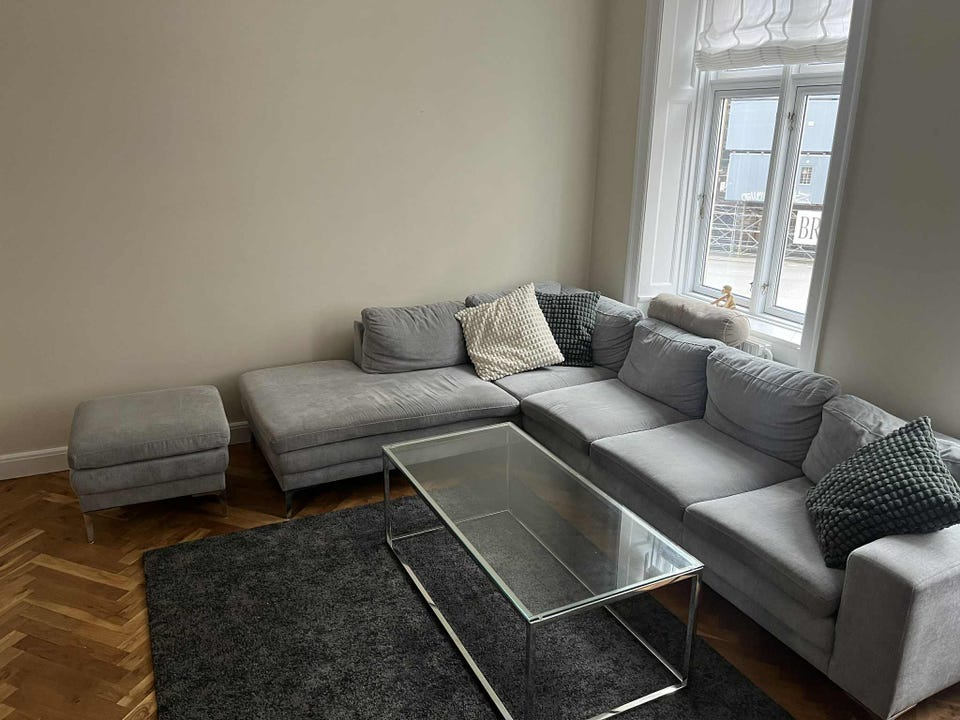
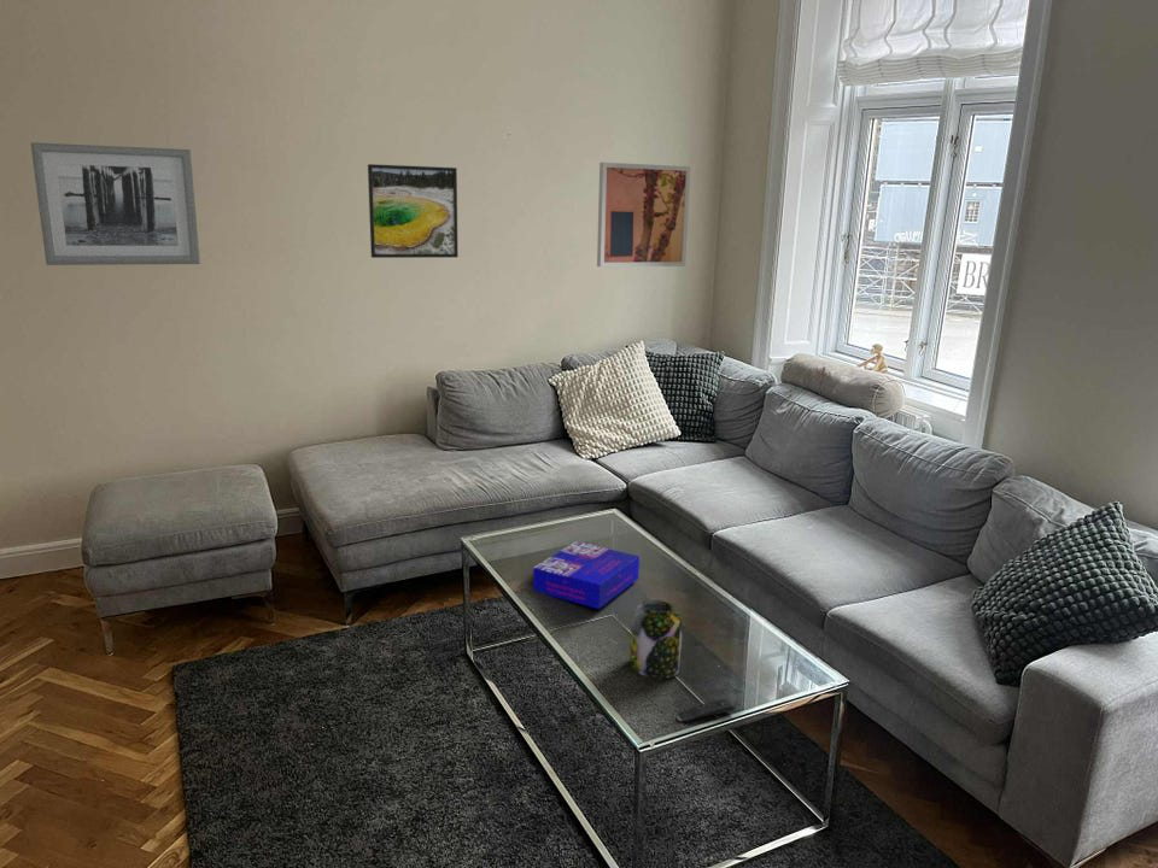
+ jar (655, 637)
+ board game (586, 573)
+ wall art (643, 216)
+ wall art (119, 206)
+ remote control (704, 710)
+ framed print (414, 212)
